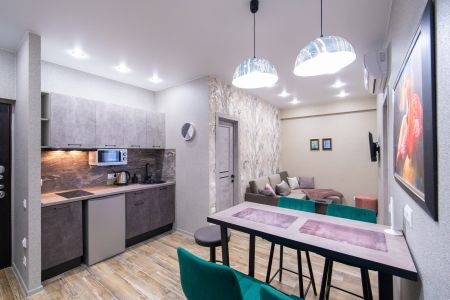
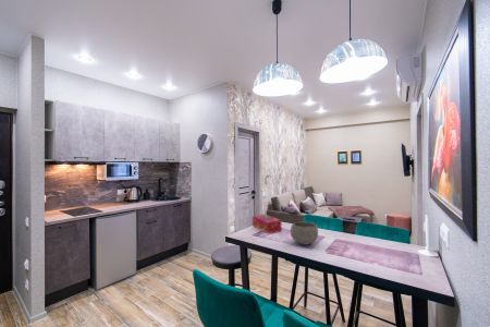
+ bowl (304, 233)
+ tissue box (266, 222)
